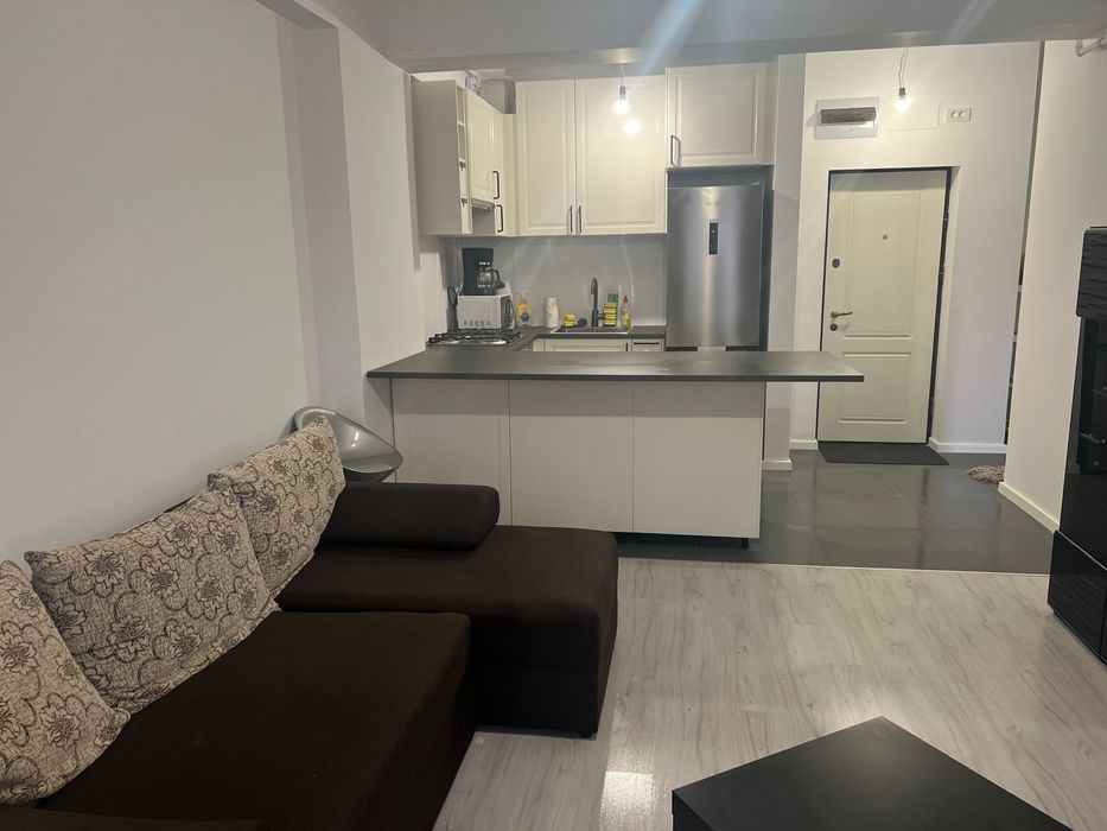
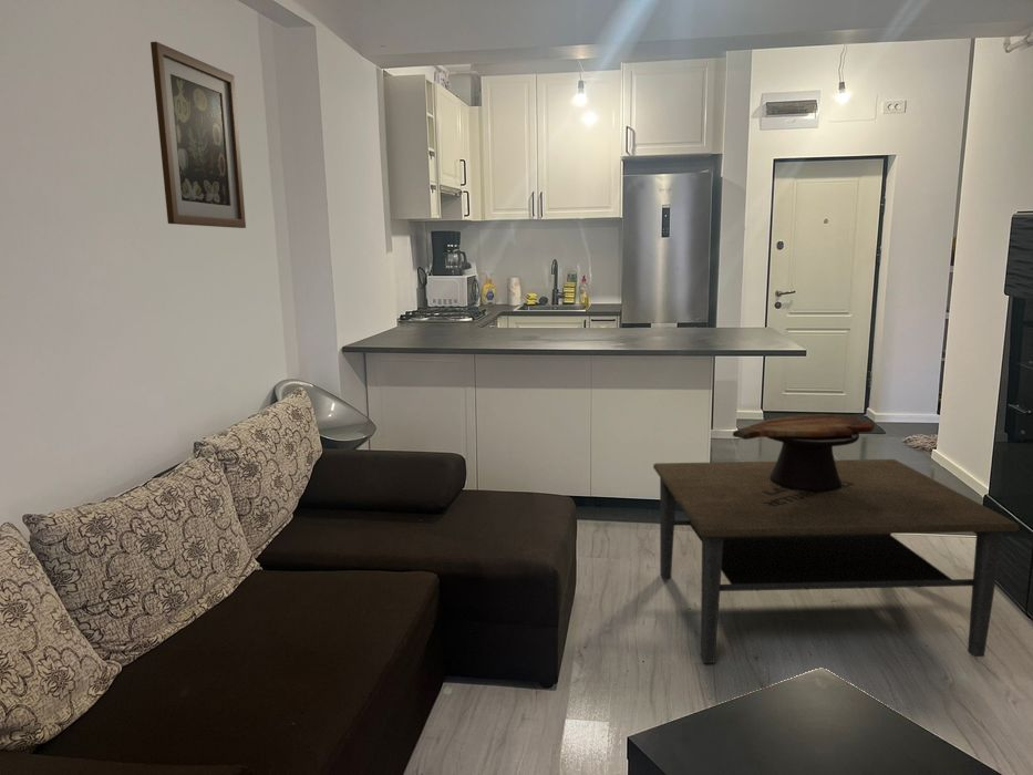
+ wall art (203, 144)
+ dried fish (799, 452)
+ coffee table (808, 551)
